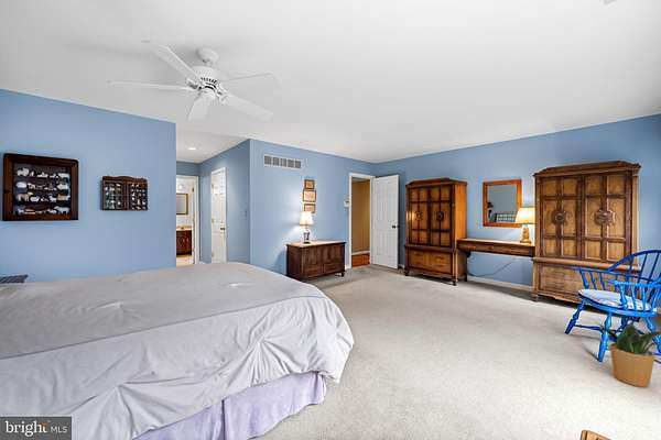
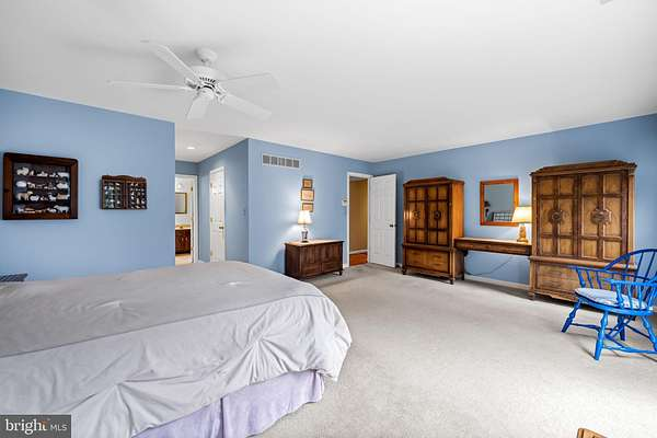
- potted plant (629, 352)
